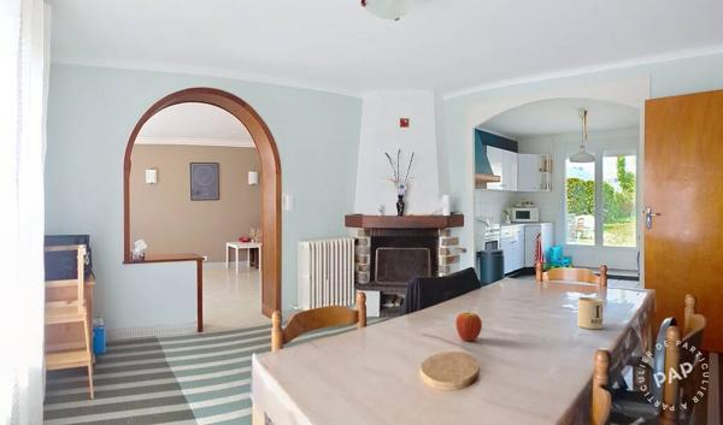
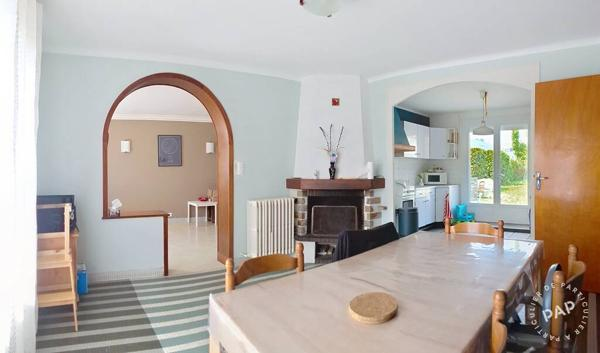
- fruit (468, 324)
- mug (590, 312)
